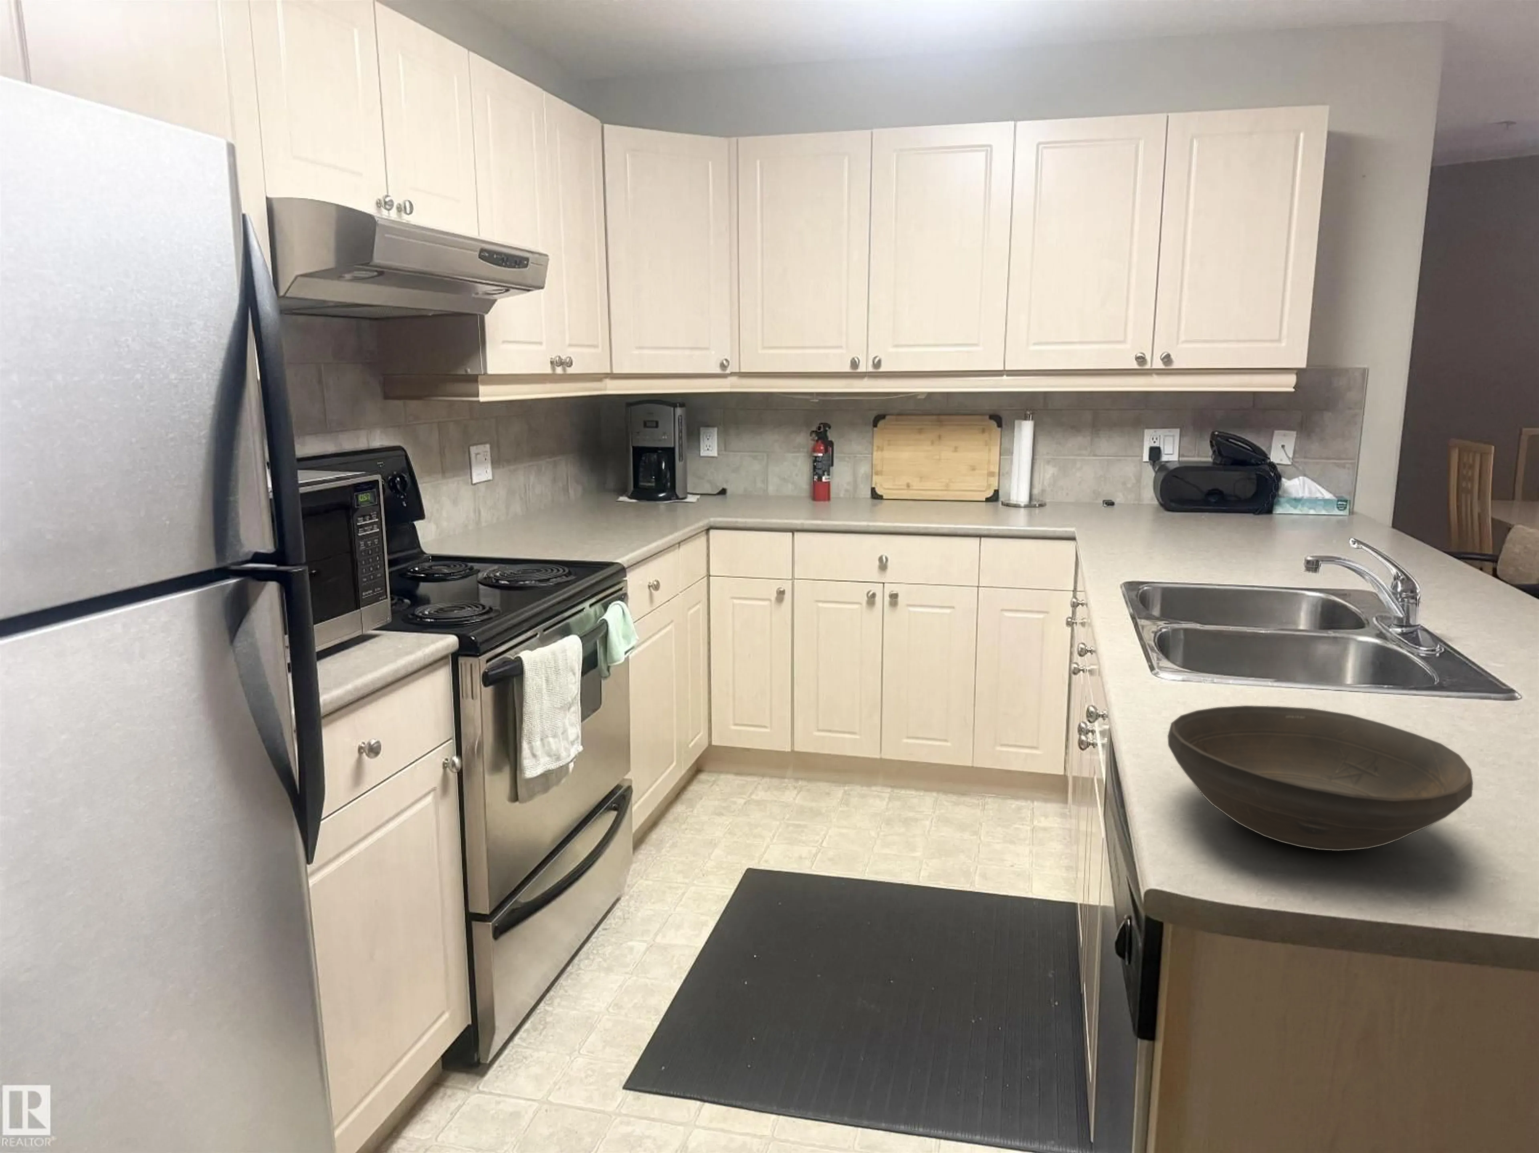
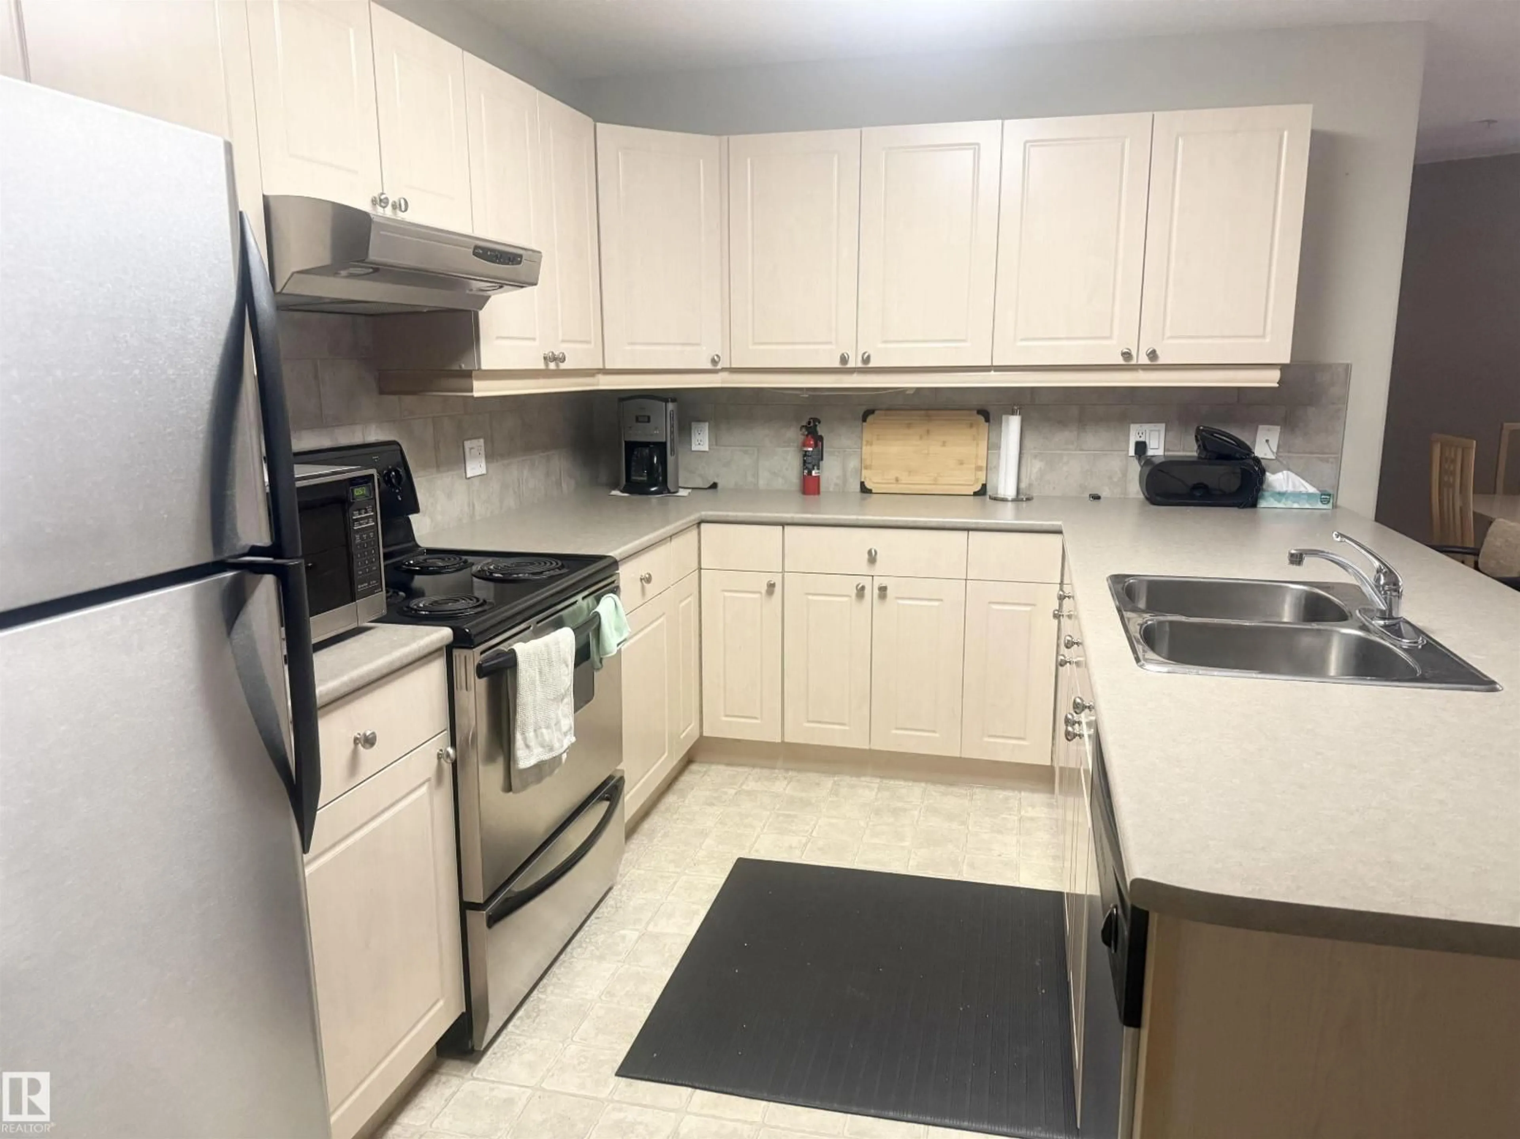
- bowl (1308, 785)
